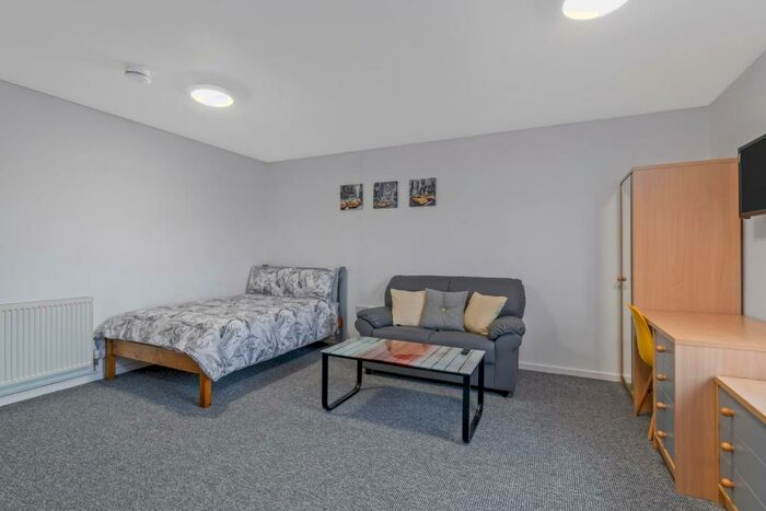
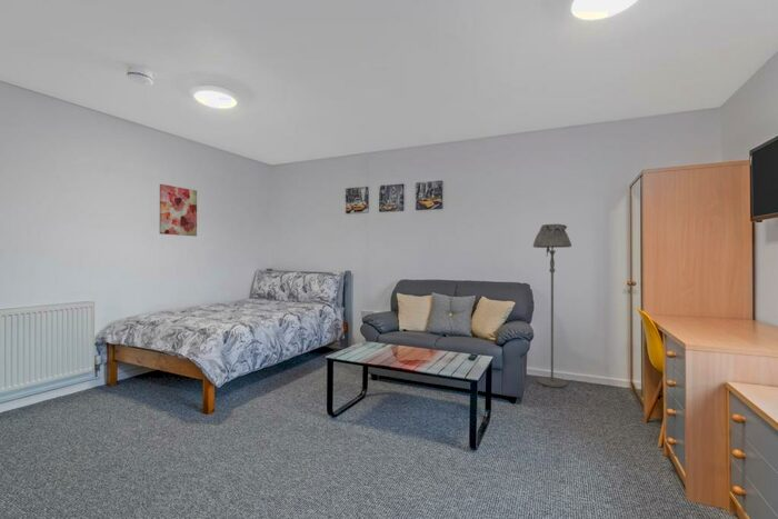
+ wall art (179, 211)
+ floor lamp (551, 303)
